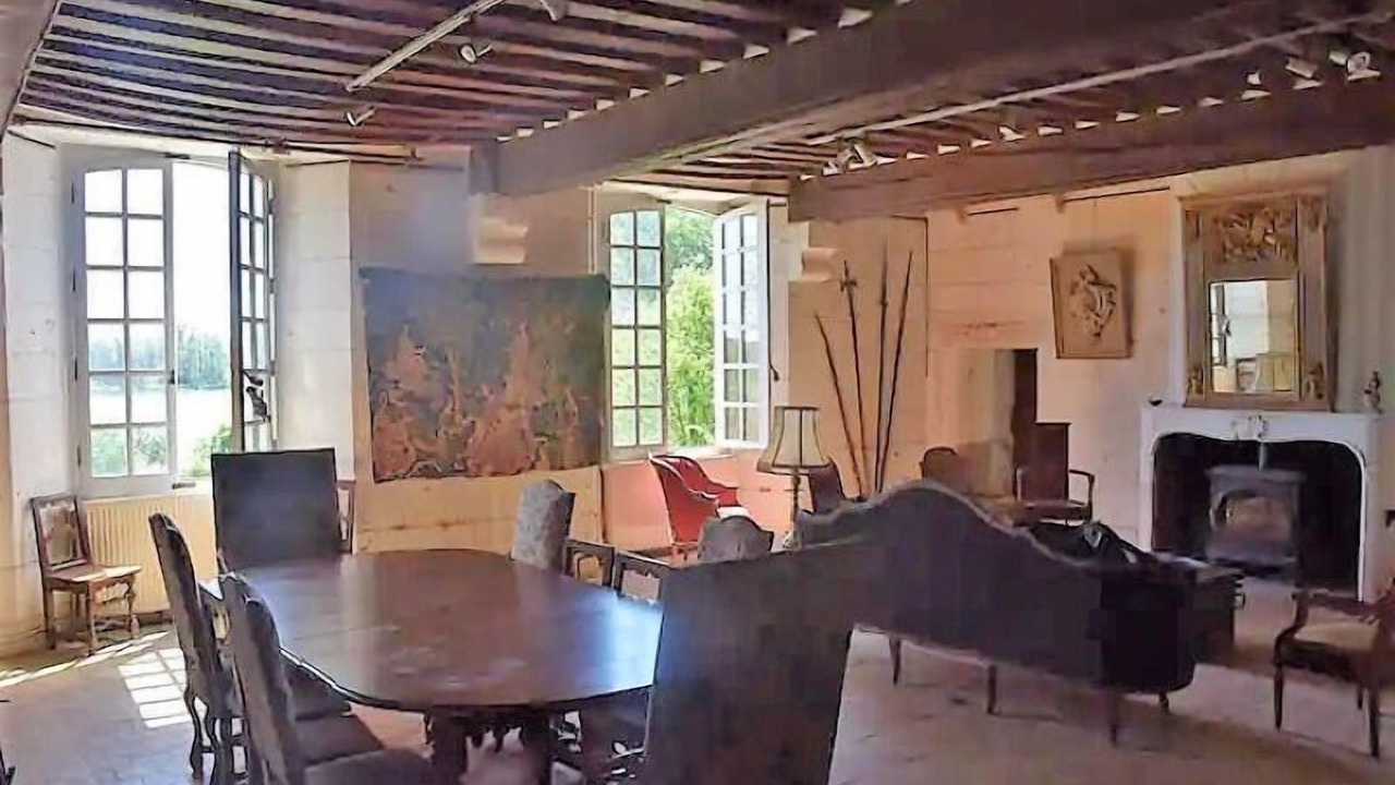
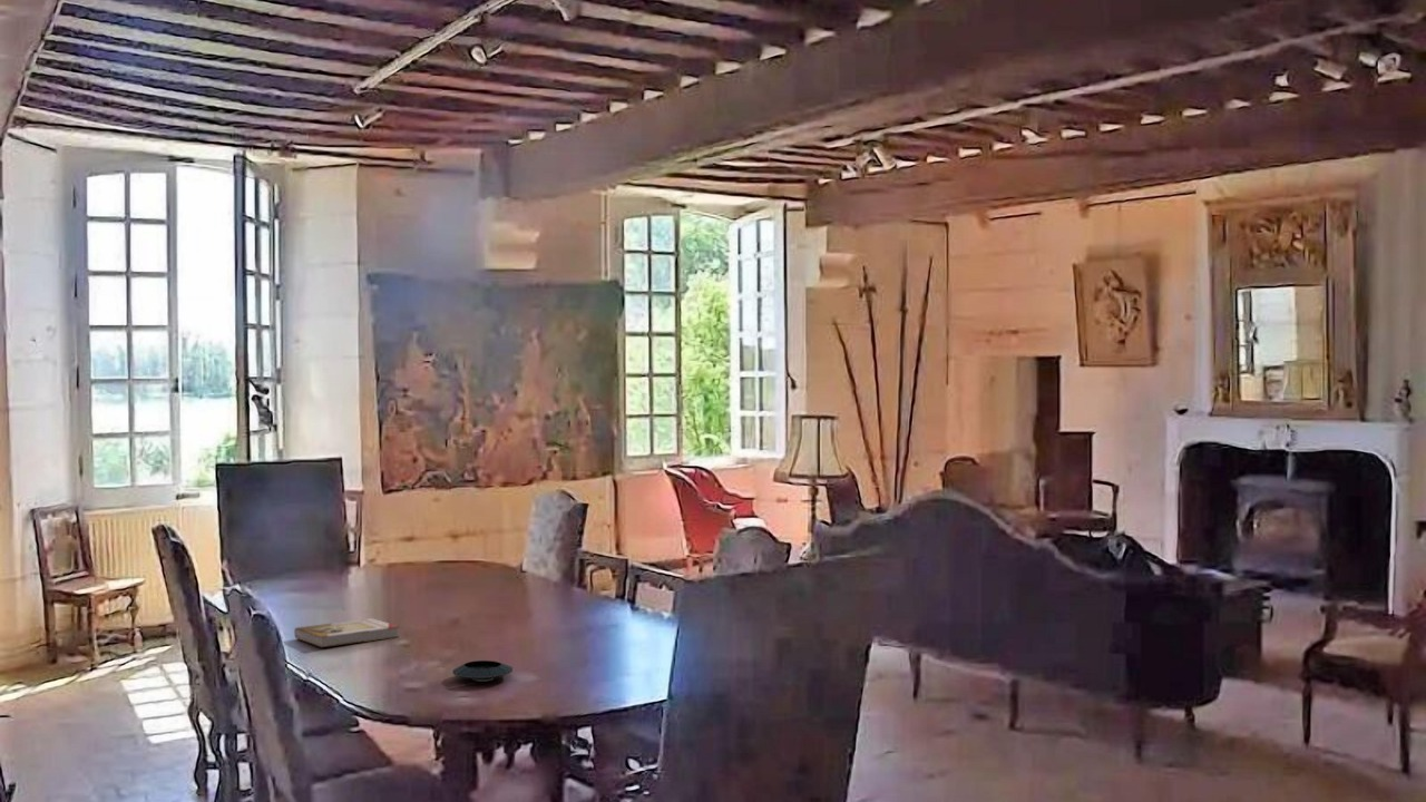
+ saucer (482, 668)
+ book (346, 632)
